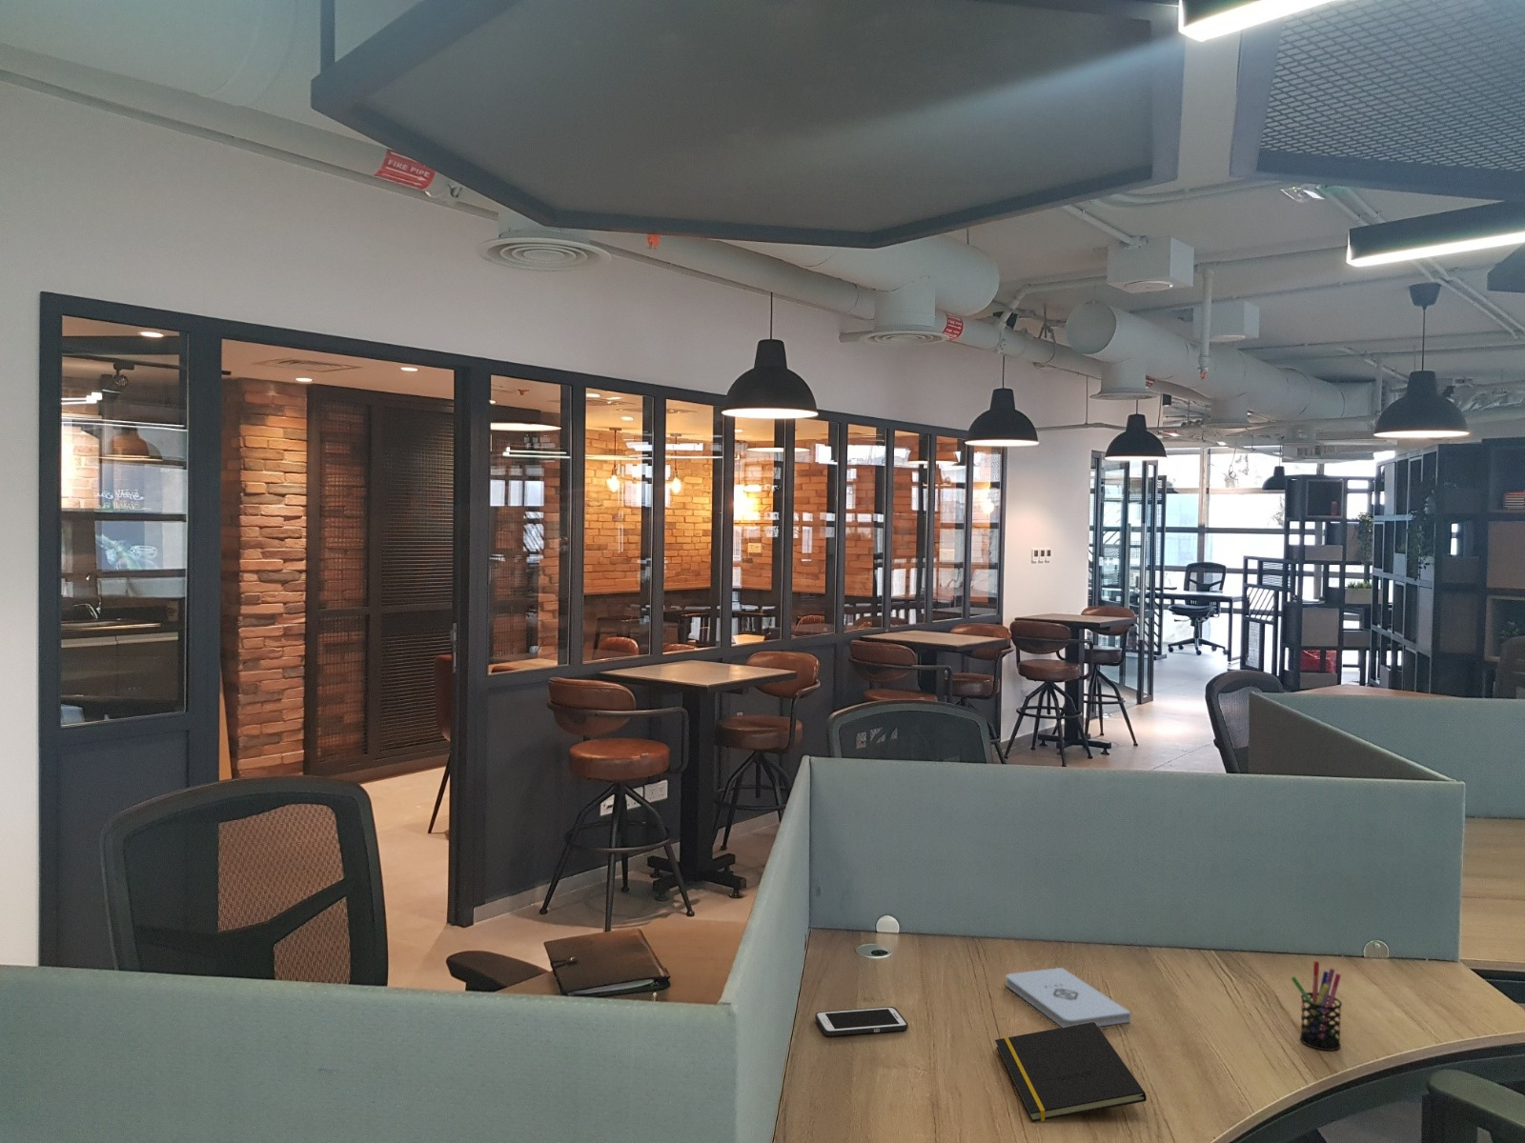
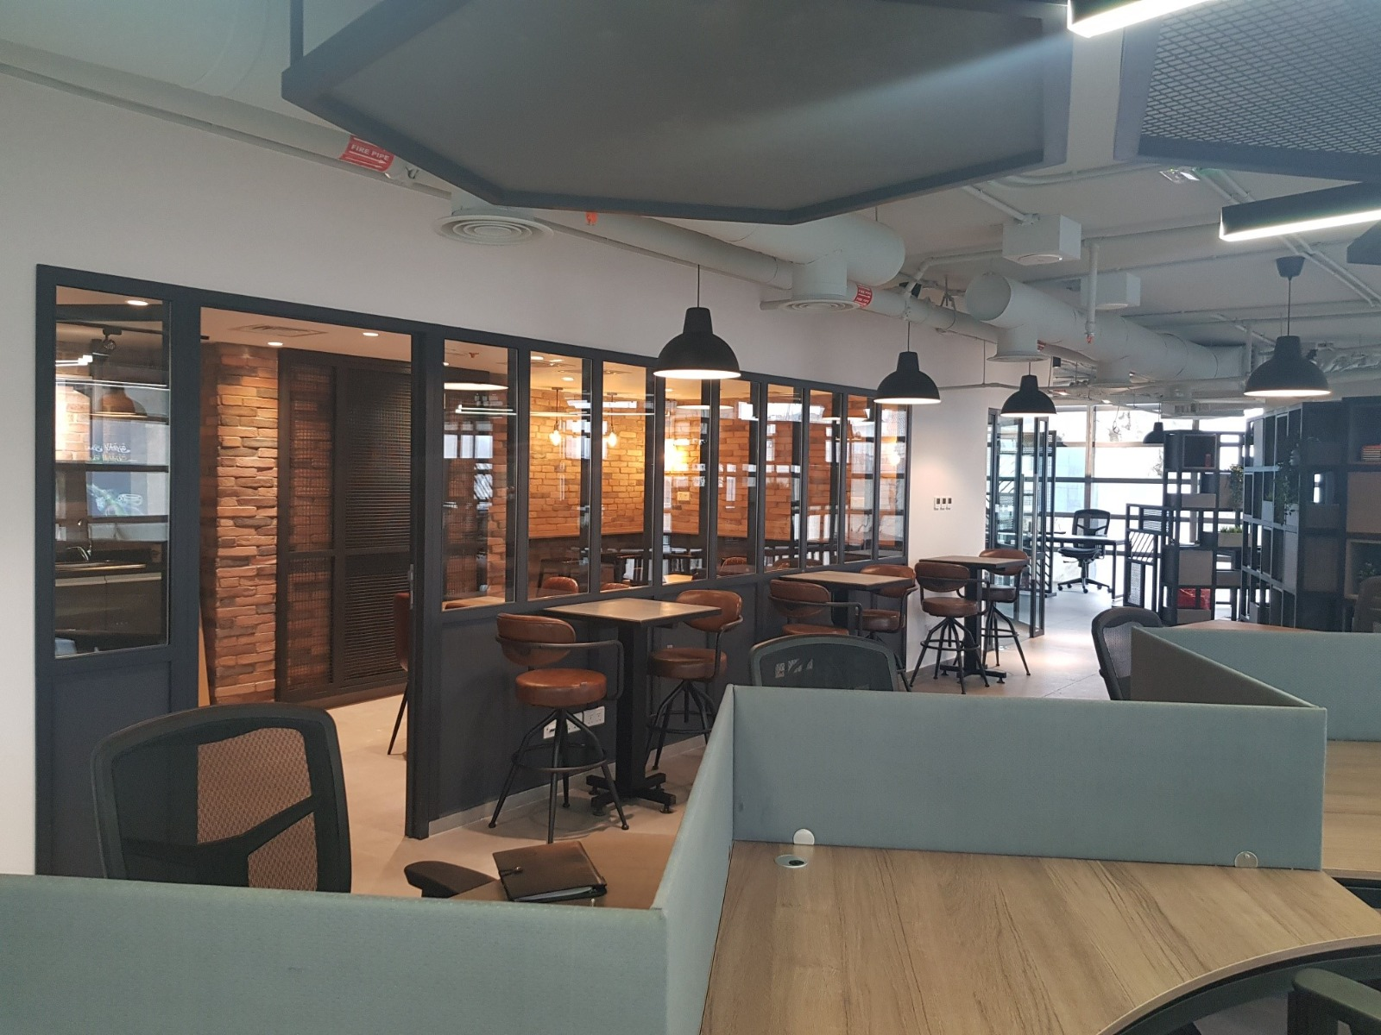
- cell phone (861, 1021)
- pen holder (1315, 1003)
- notepad (1064, 998)
- notepad (1065, 1067)
